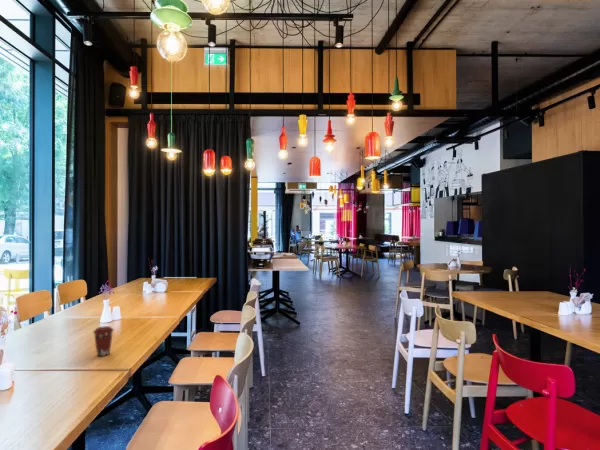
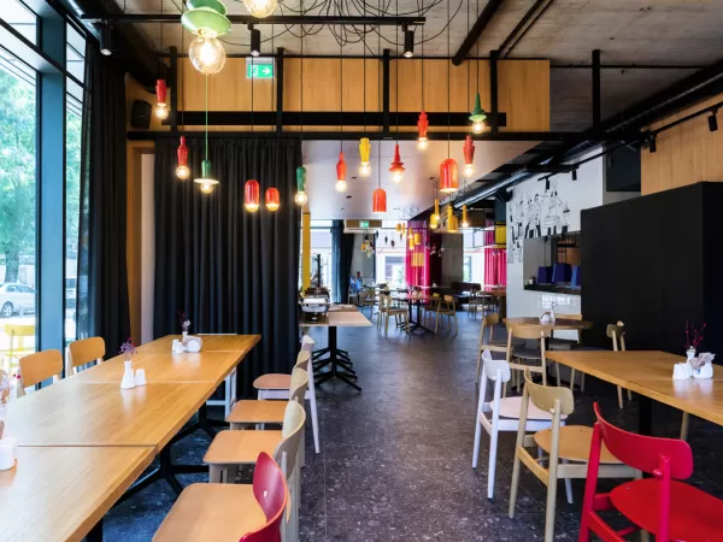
- coffee cup (103, 341)
